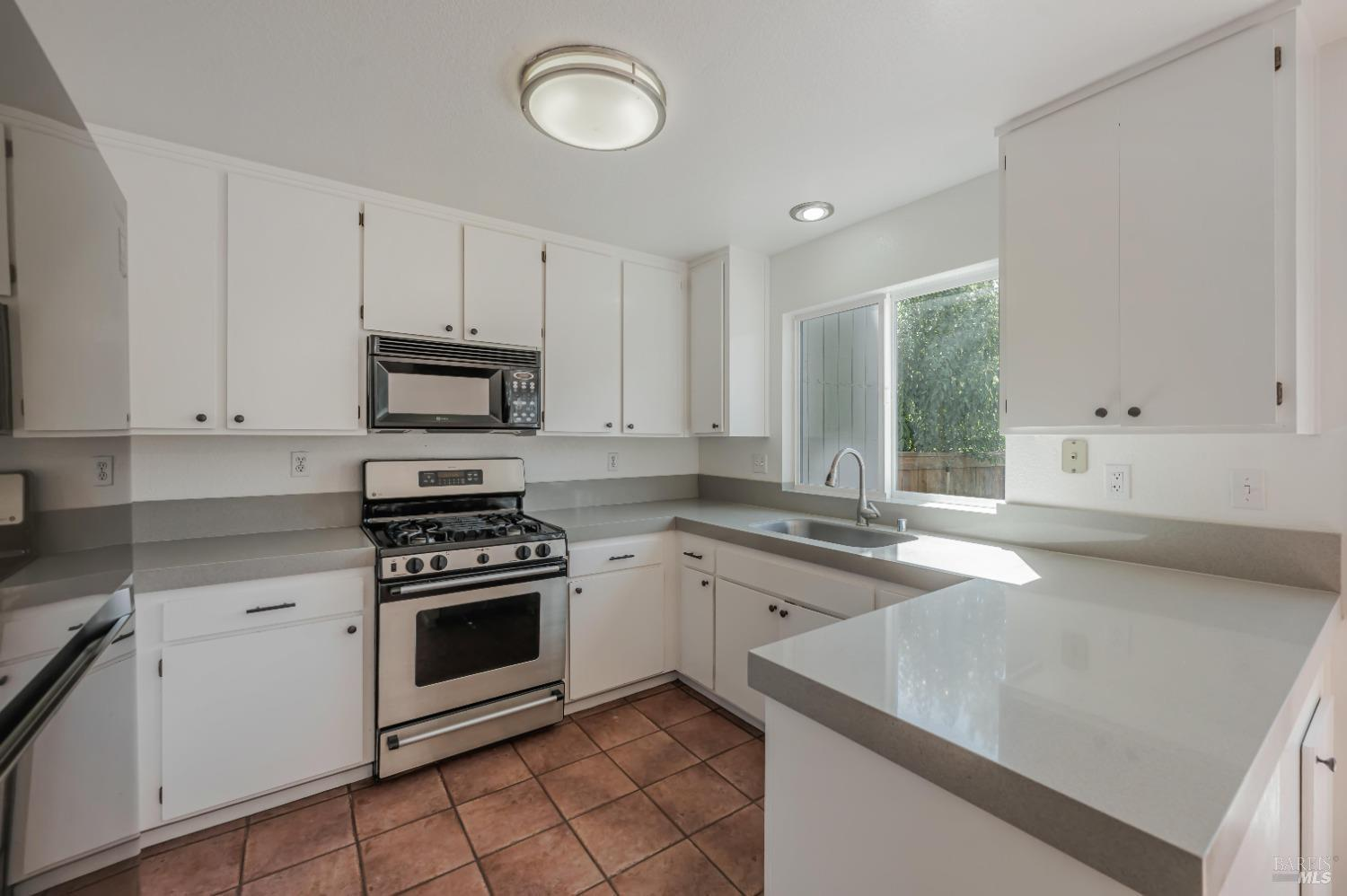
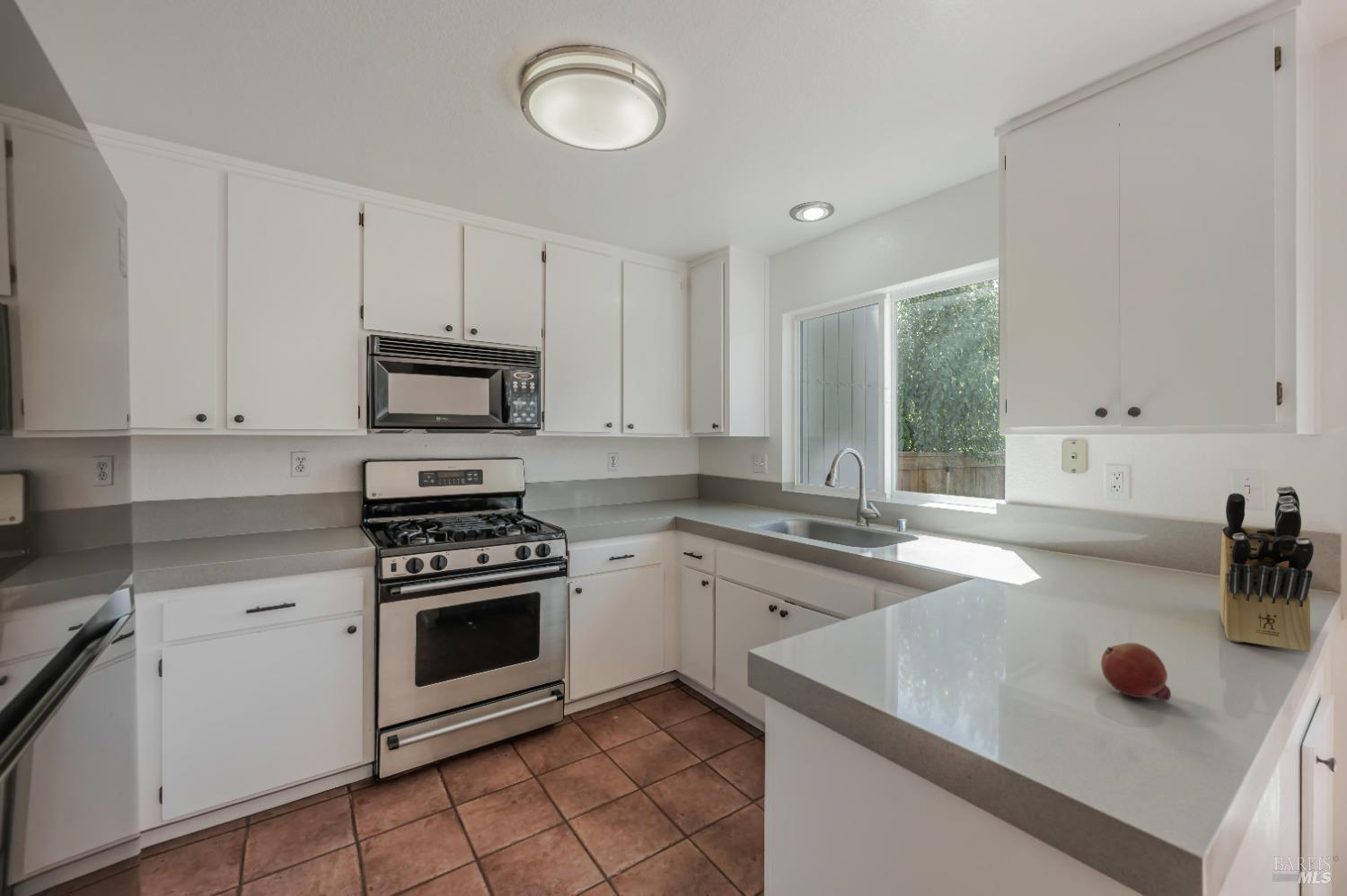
+ knife block (1261, 559)
+ fruit (1135, 669)
